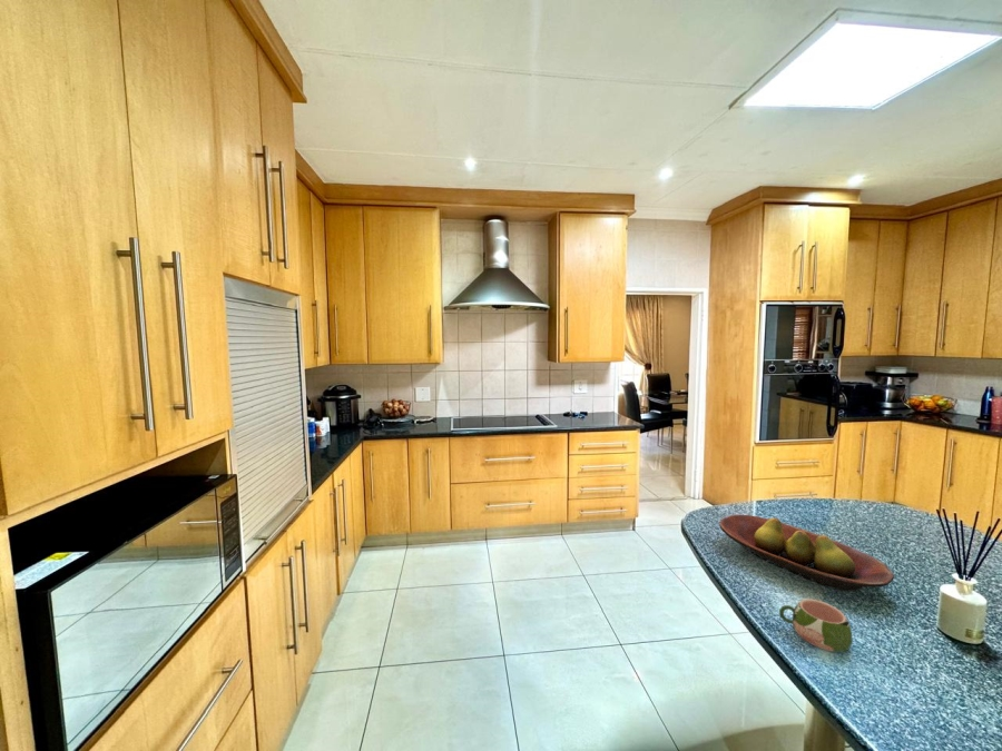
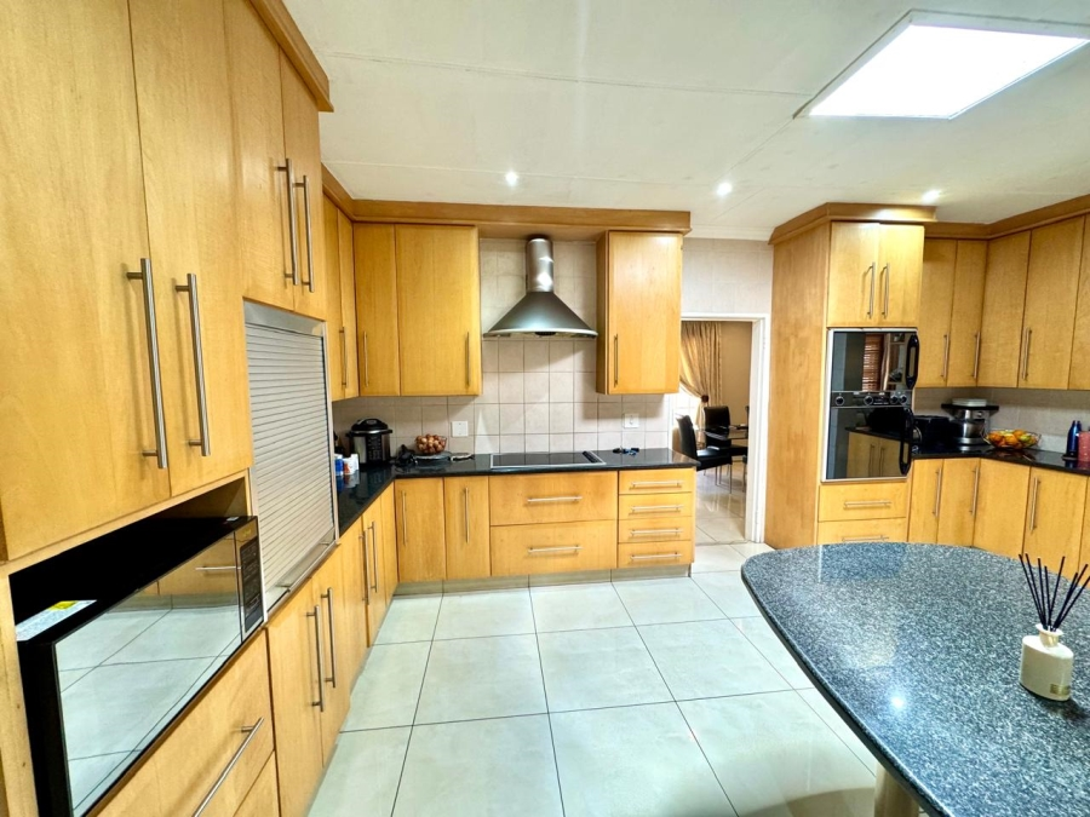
- mug (814, 622)
- fruit bowl (795, 545)
